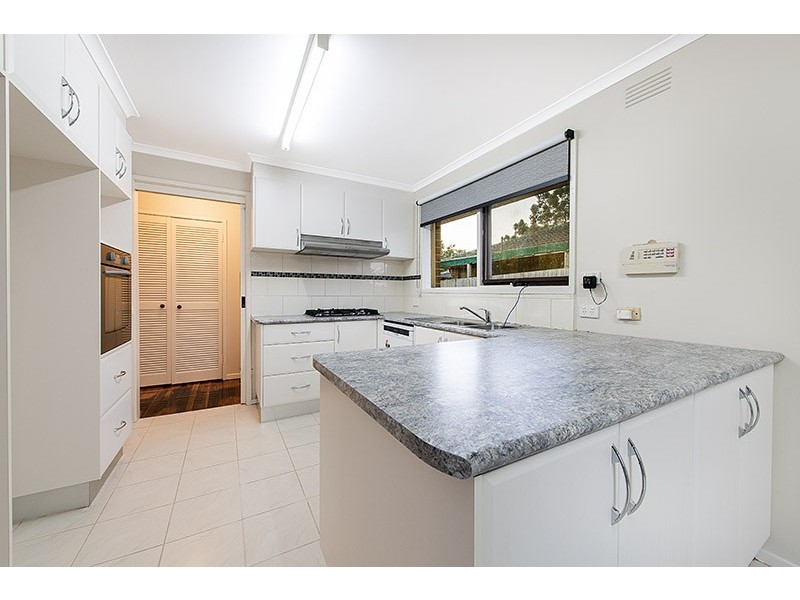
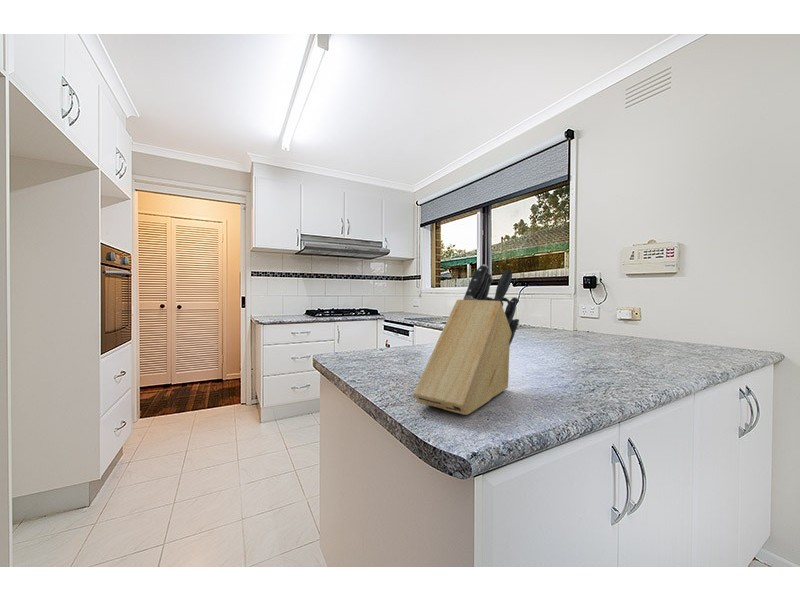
+ knife block (475, 327)
